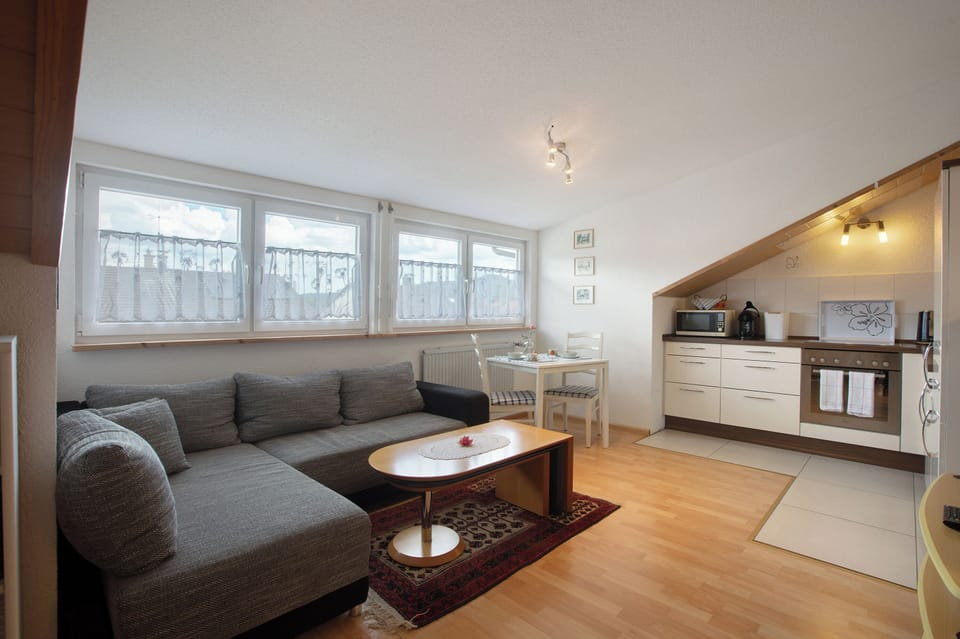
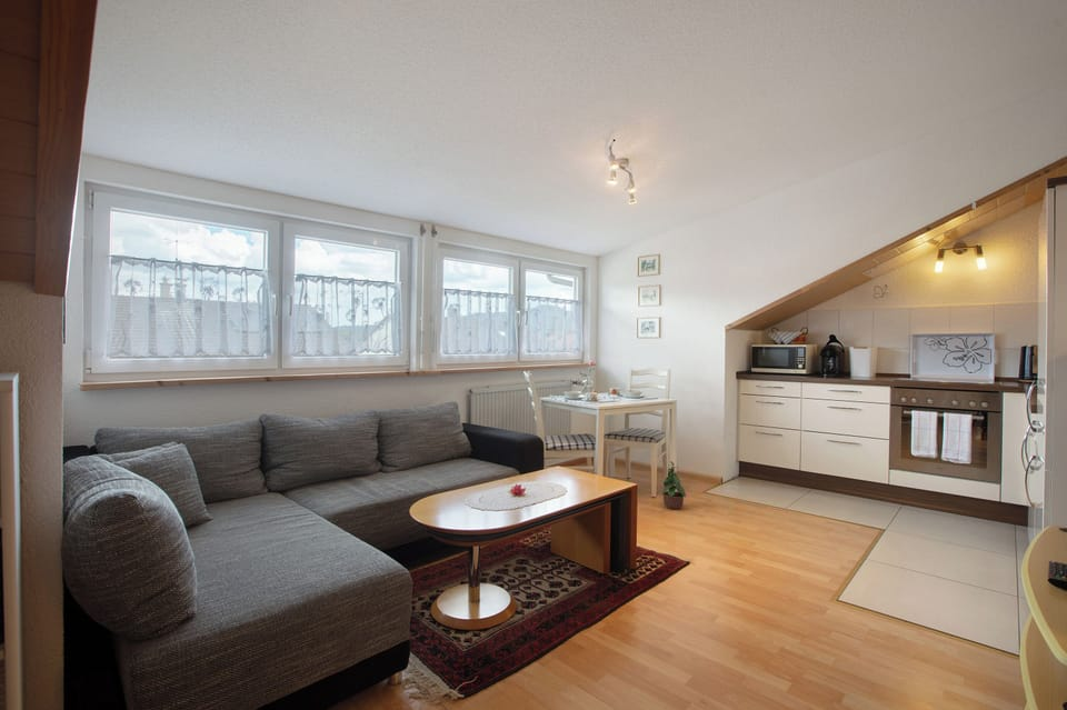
+ potted plant (672, 483)
